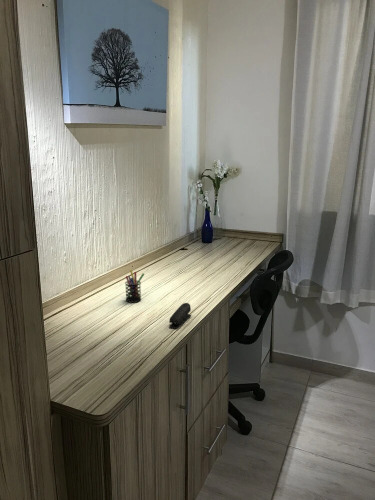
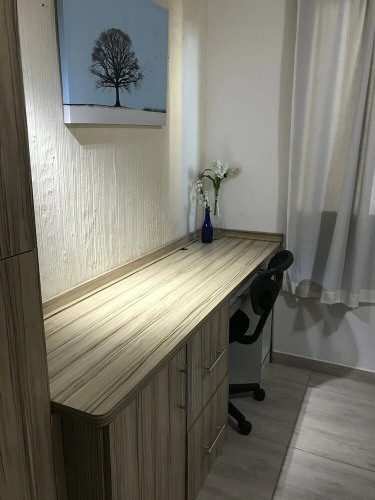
- pen holder (135, 285)
- stapler (180, 314)
